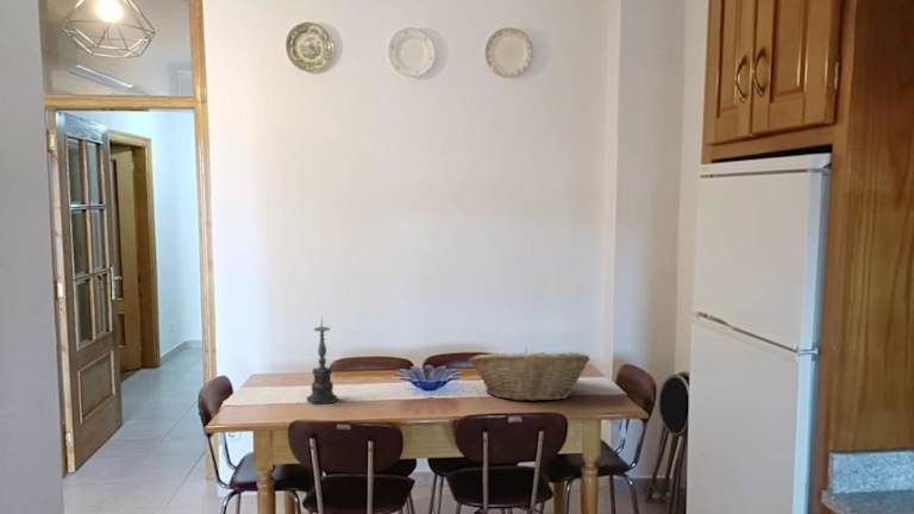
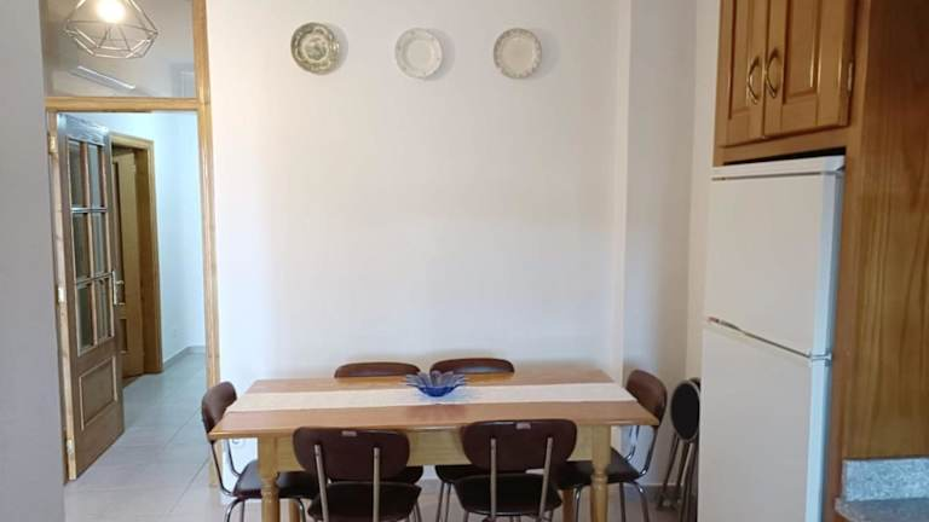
- candle holder (323, 358)
- fruit basket (528, 369)
